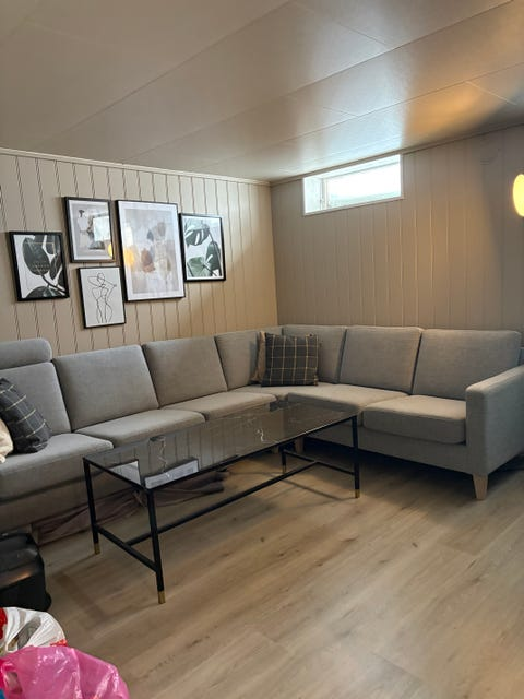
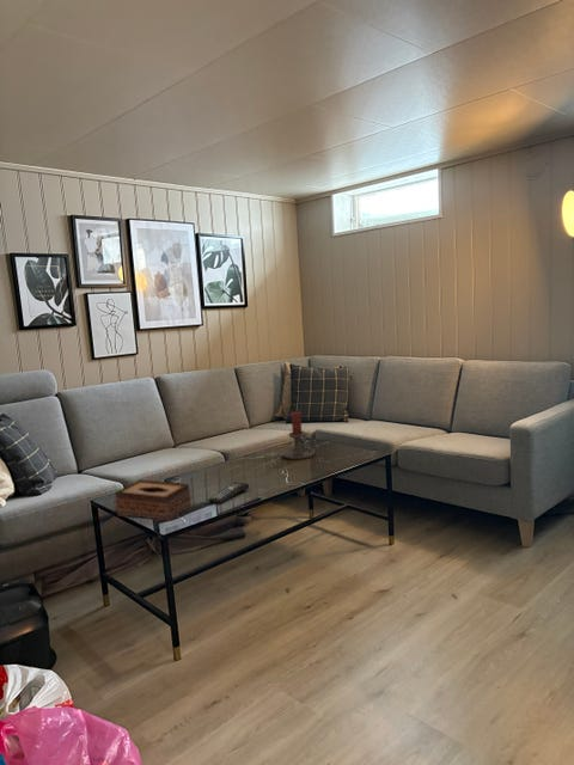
+ tissue box (153, 500)
+ candle holder (299, 433)
+ remote control (230, 491)
